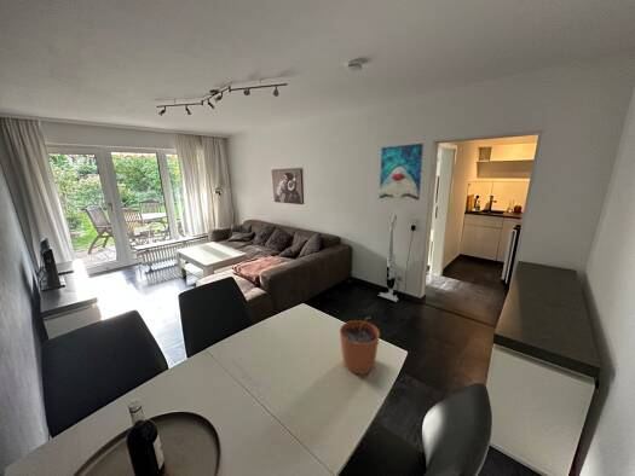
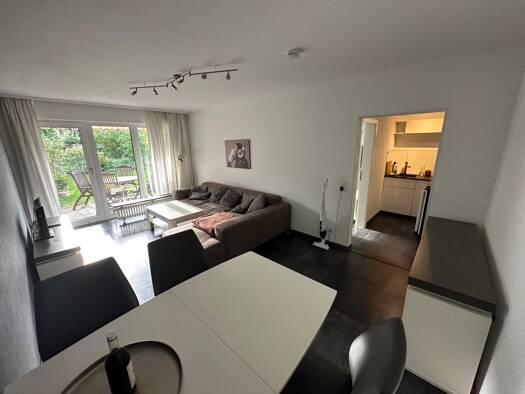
- plant pot (359, 338)
- wall art (399, 173)
